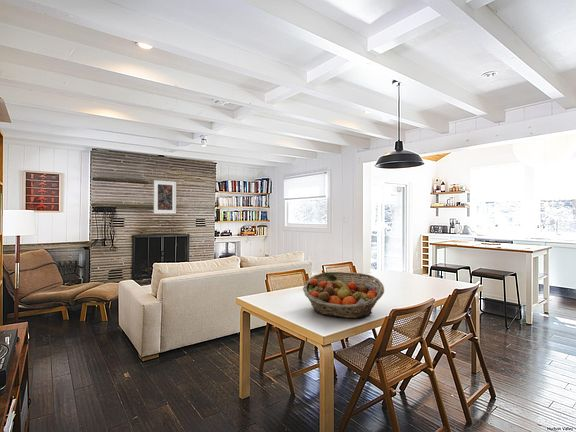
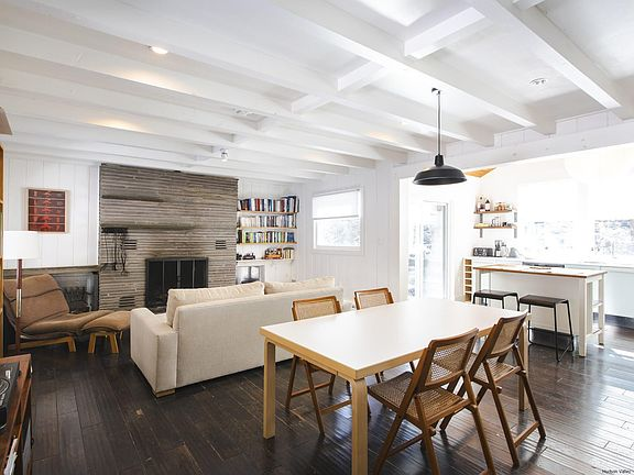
- fruit basket (342, 293)
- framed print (165, 197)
